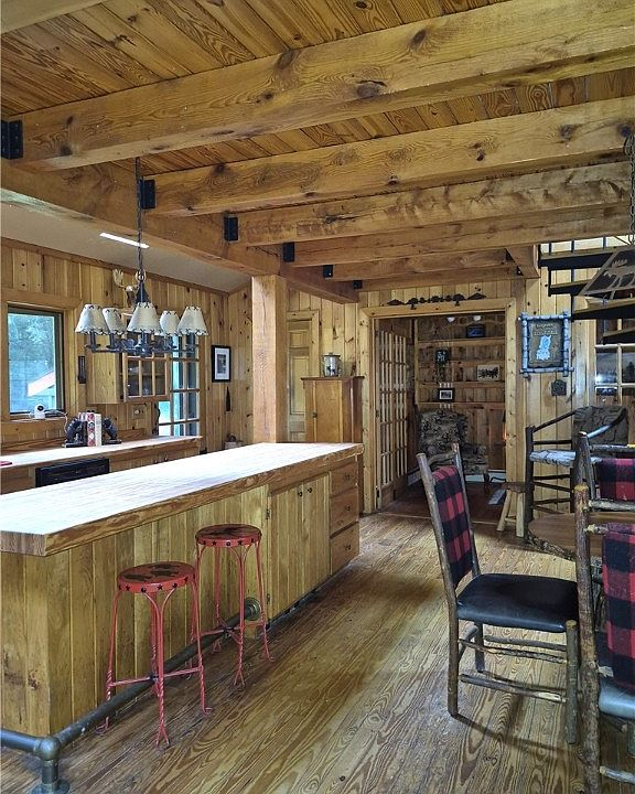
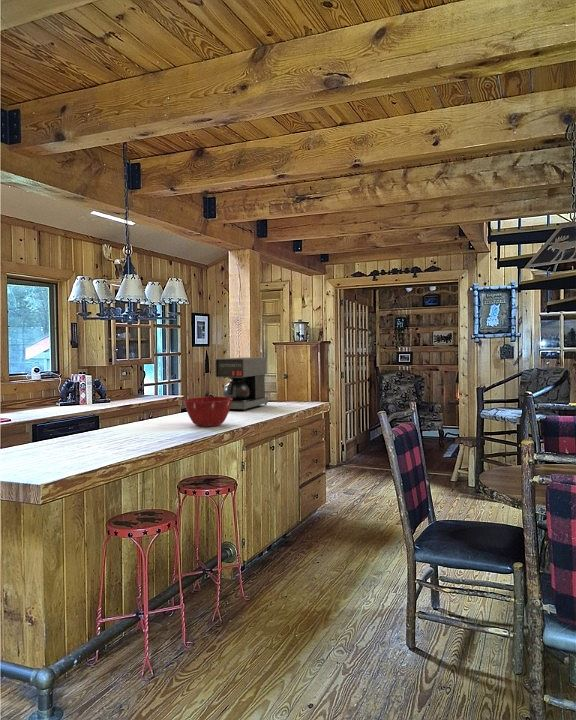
+ coffee maker (242, 382)
+ mixing bowl (208, 412)
